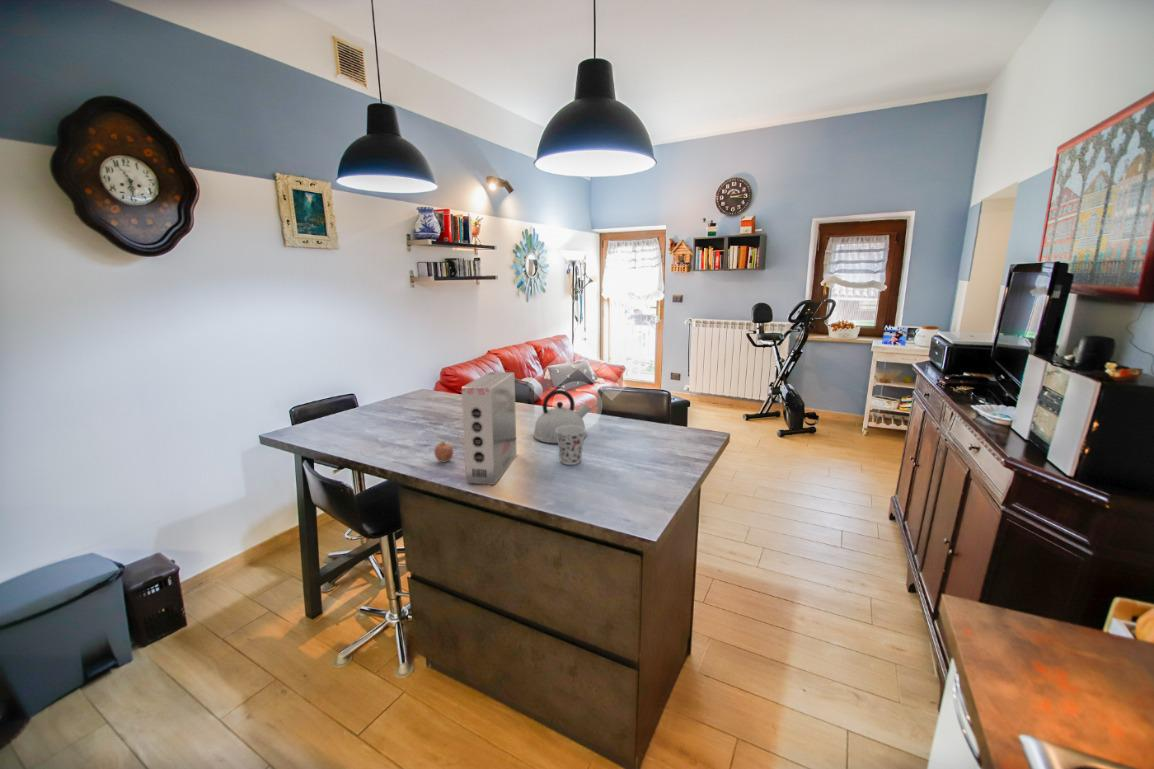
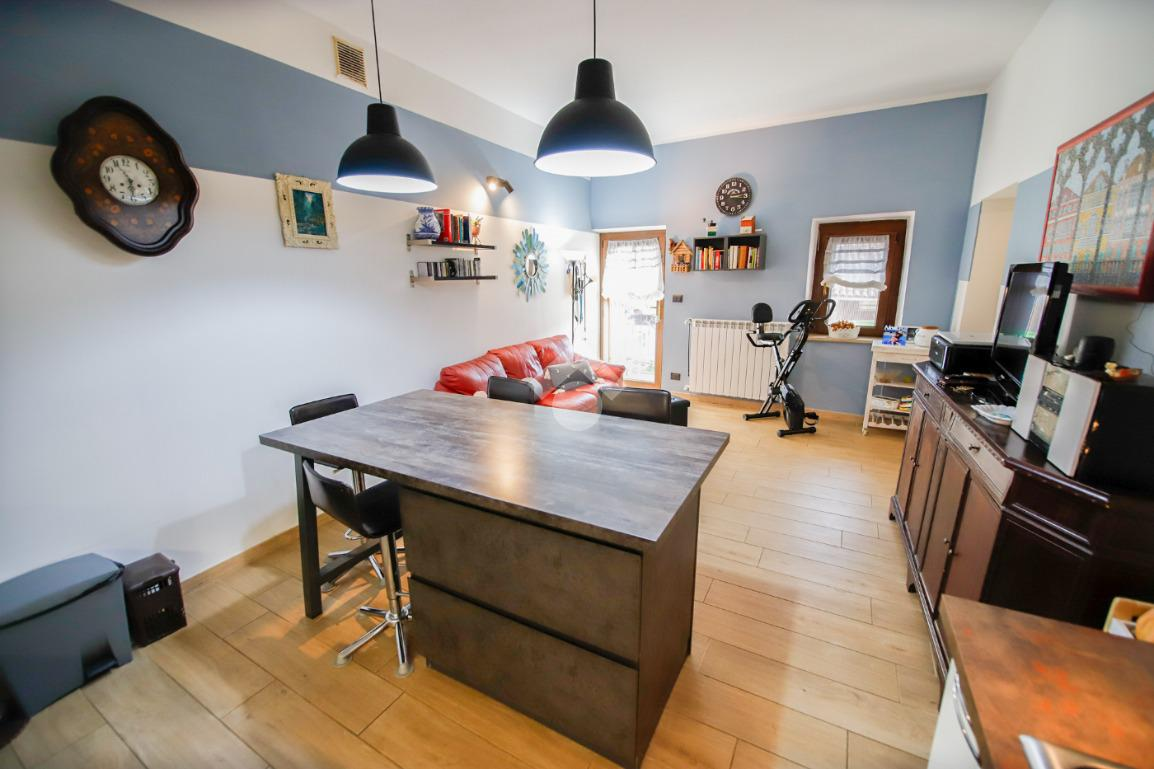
- fruit (443, 450)
- cereal box (491, 424)
- kettle (562, 412)
- cup (570, 445)
